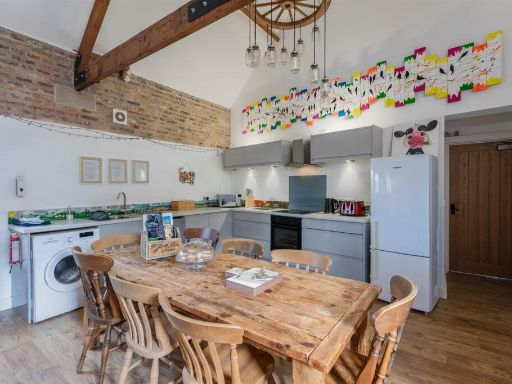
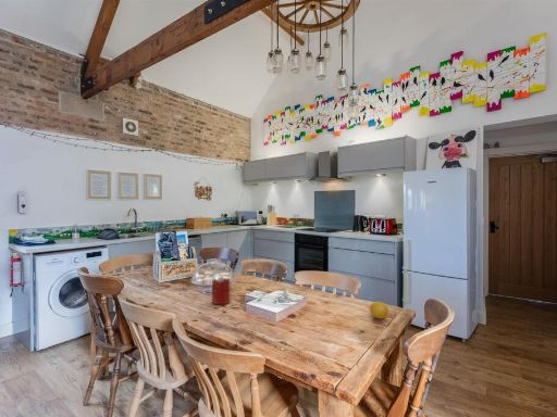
+ fruit (379, 309)
+ candle (221, 289)
